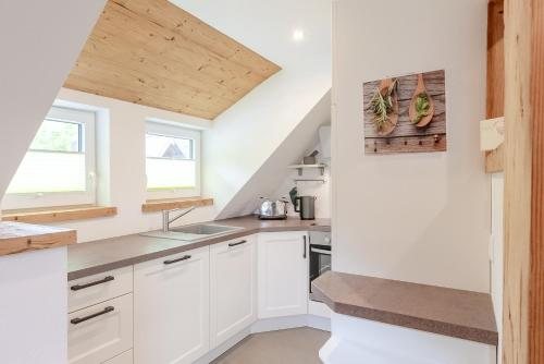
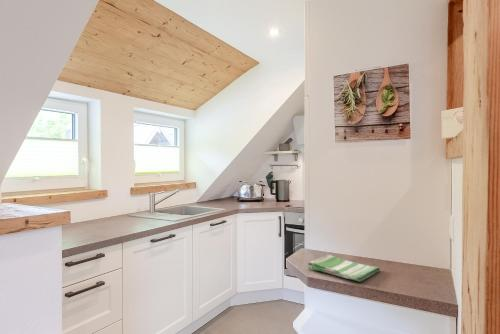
+ dish towel (342, 266)
